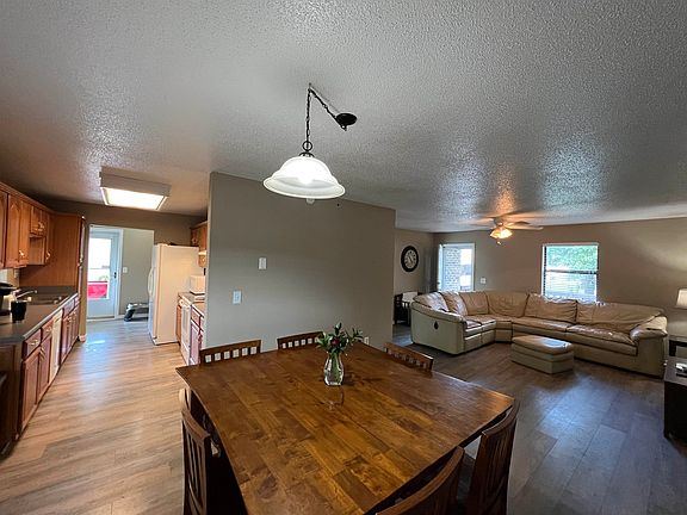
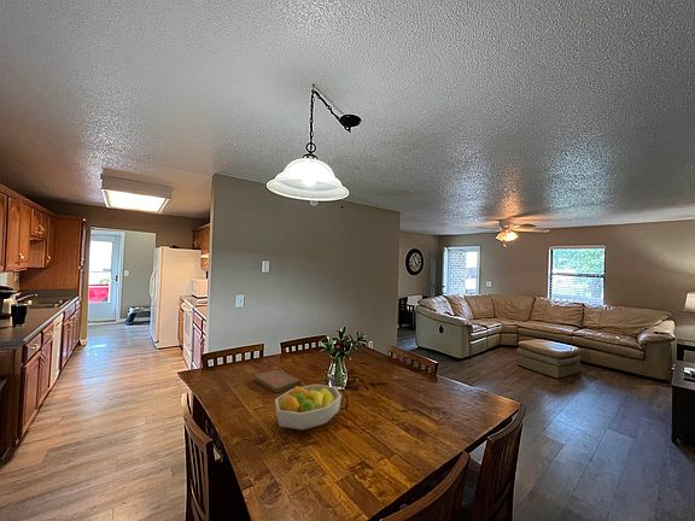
+ notebook (276, 380)
+ fruit bowl (309, 403)
